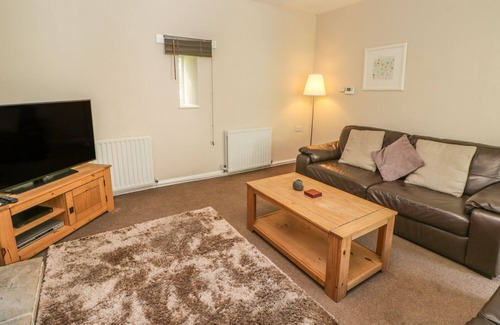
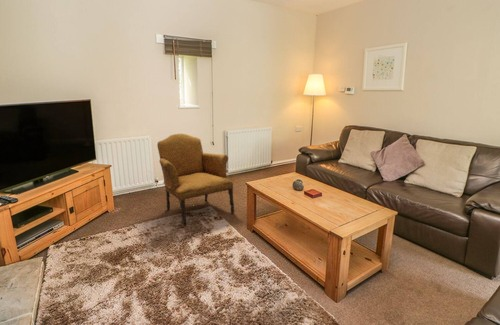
+ armchair (195, 174)
